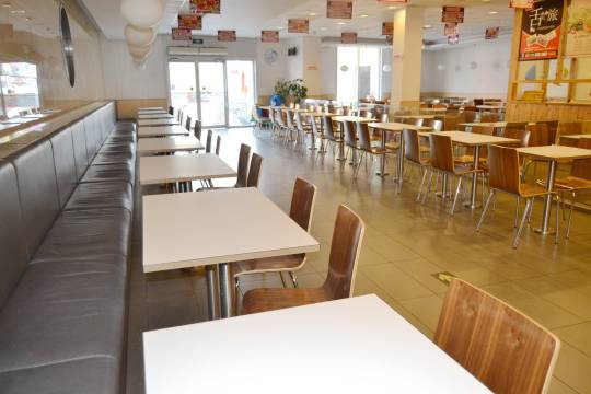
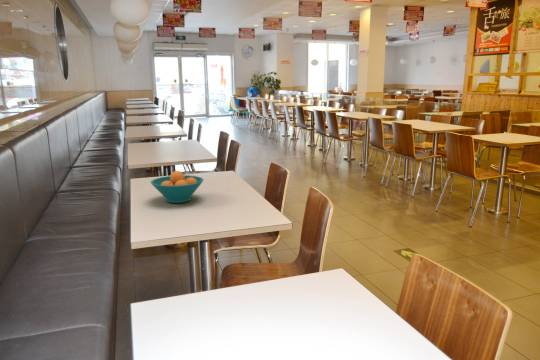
+ fruit bowl (177, 185)
